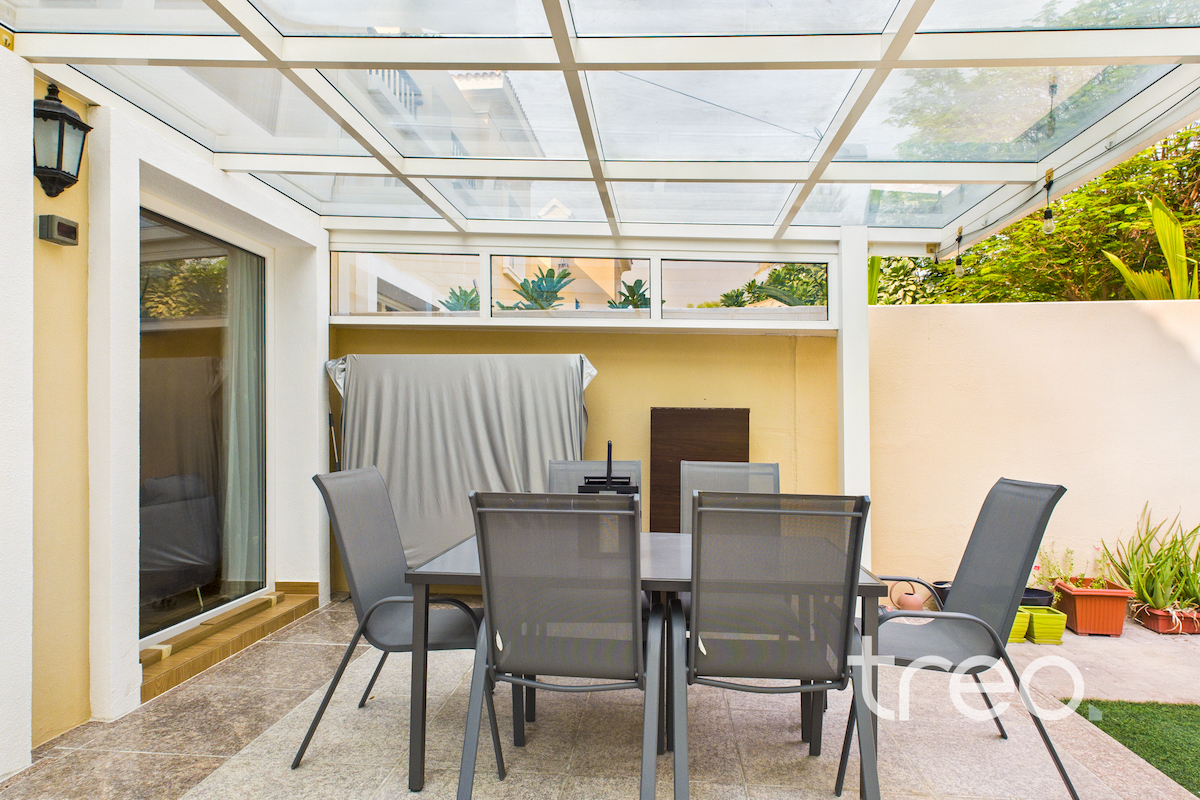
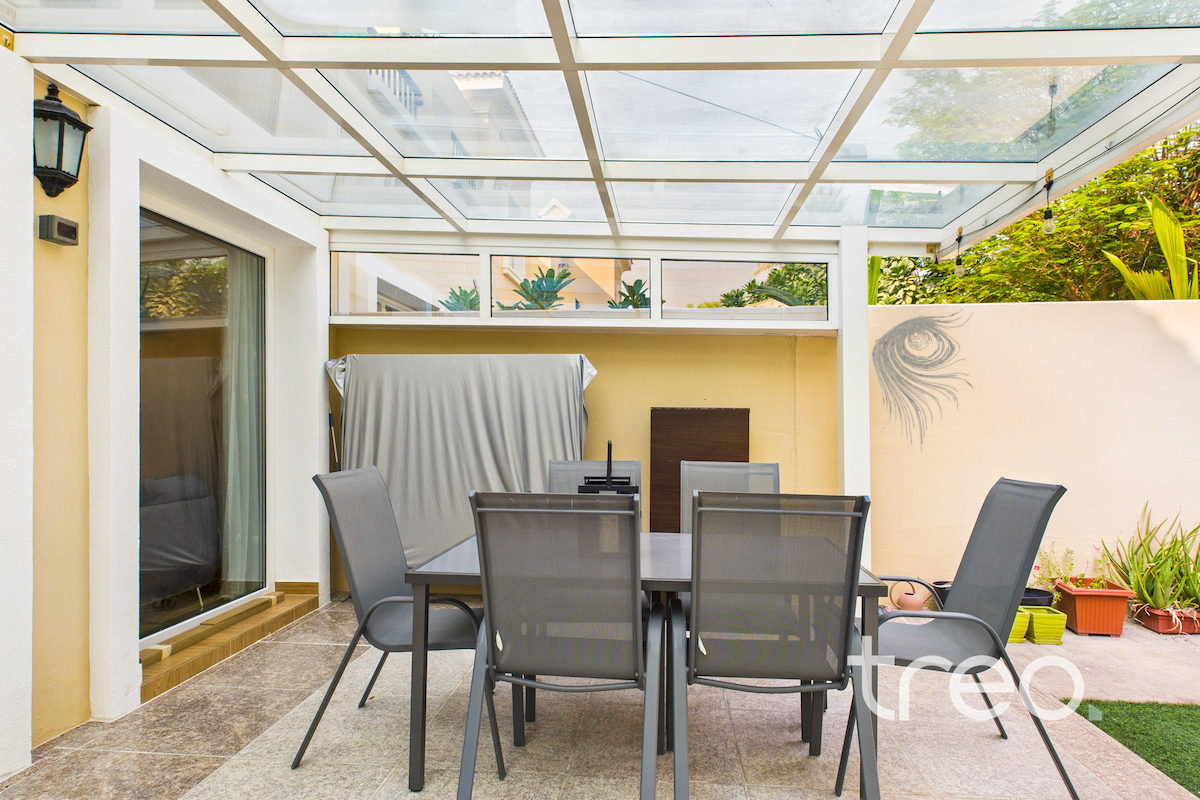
+ wall sculpture (922, 382)
